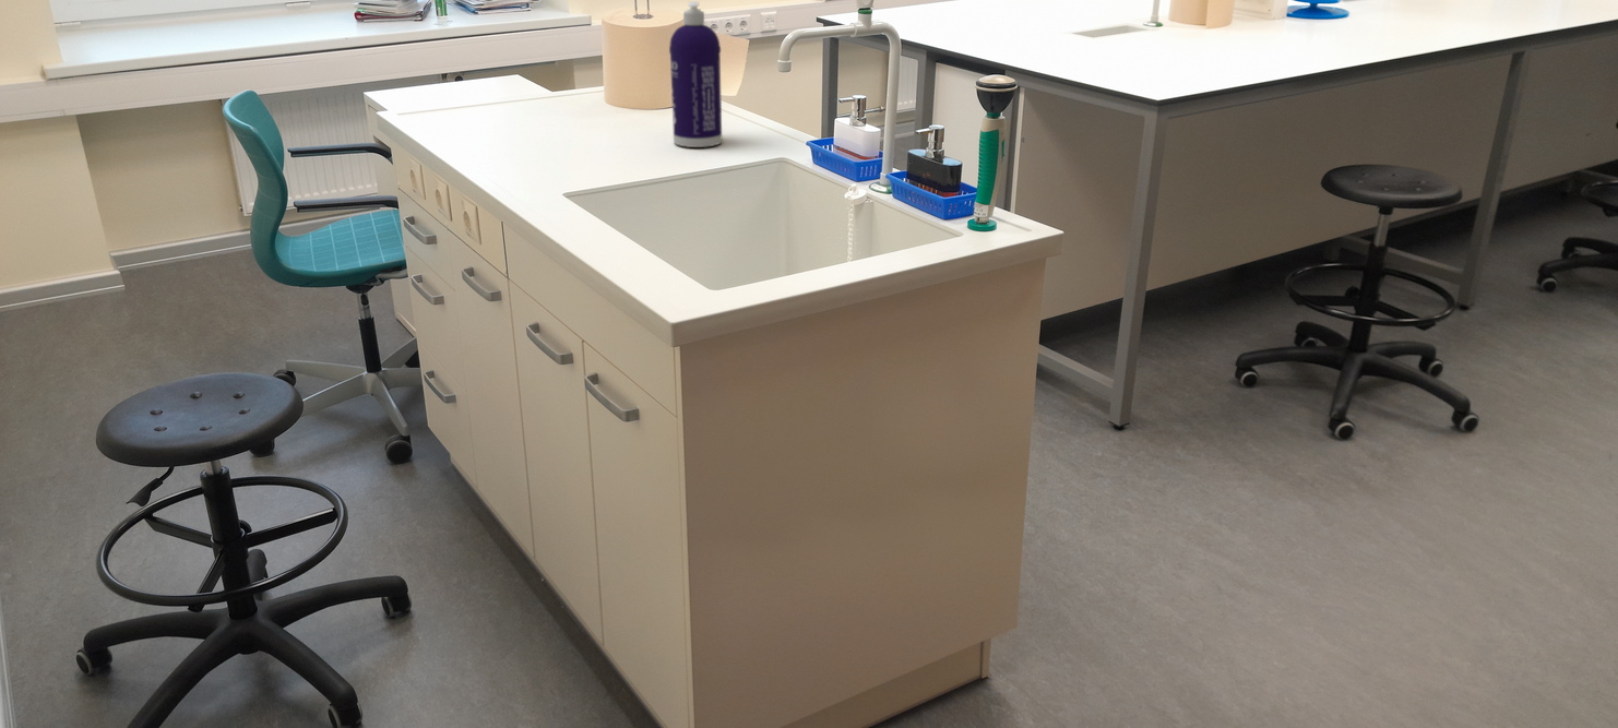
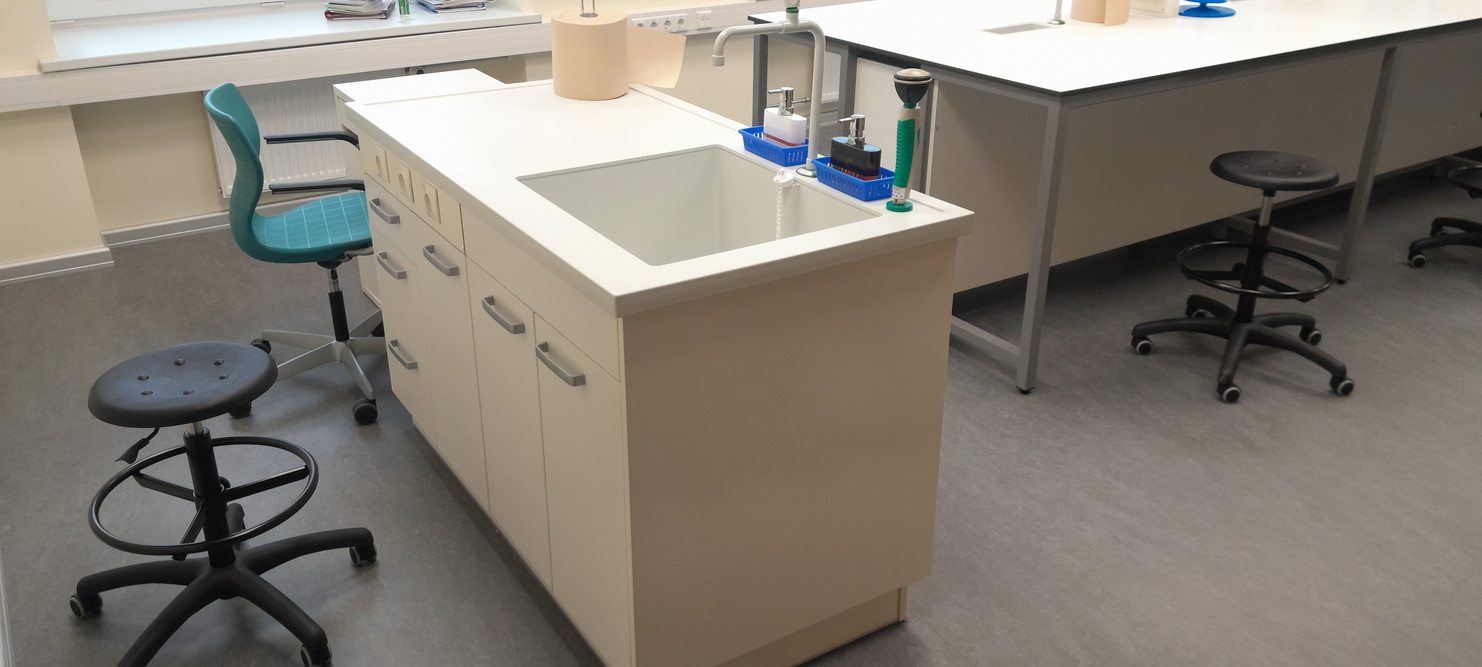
- spray bottle (695, 73)
